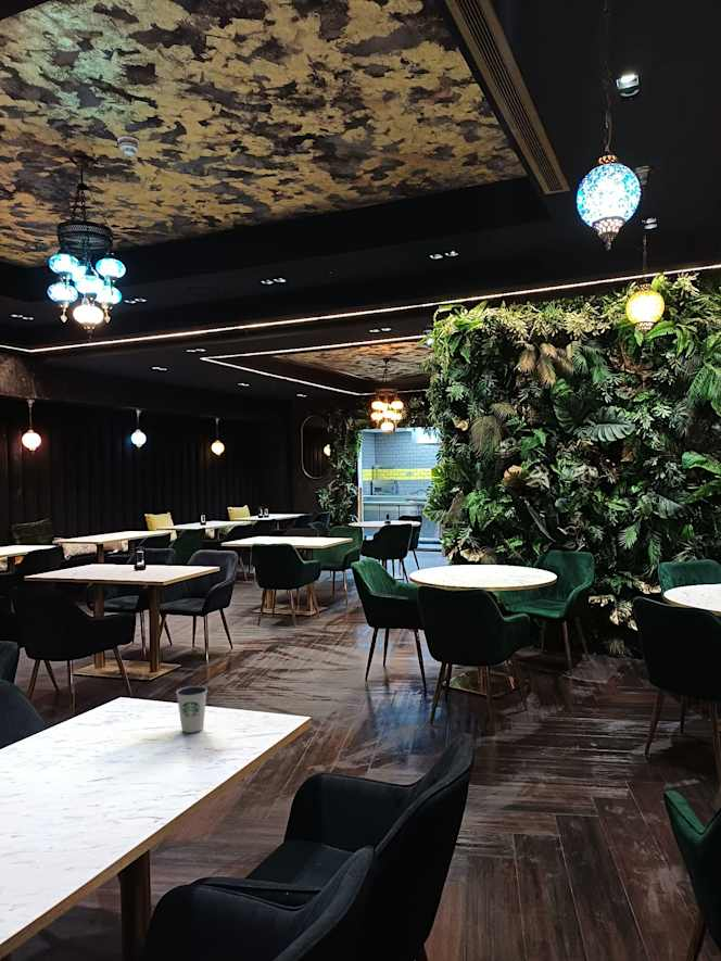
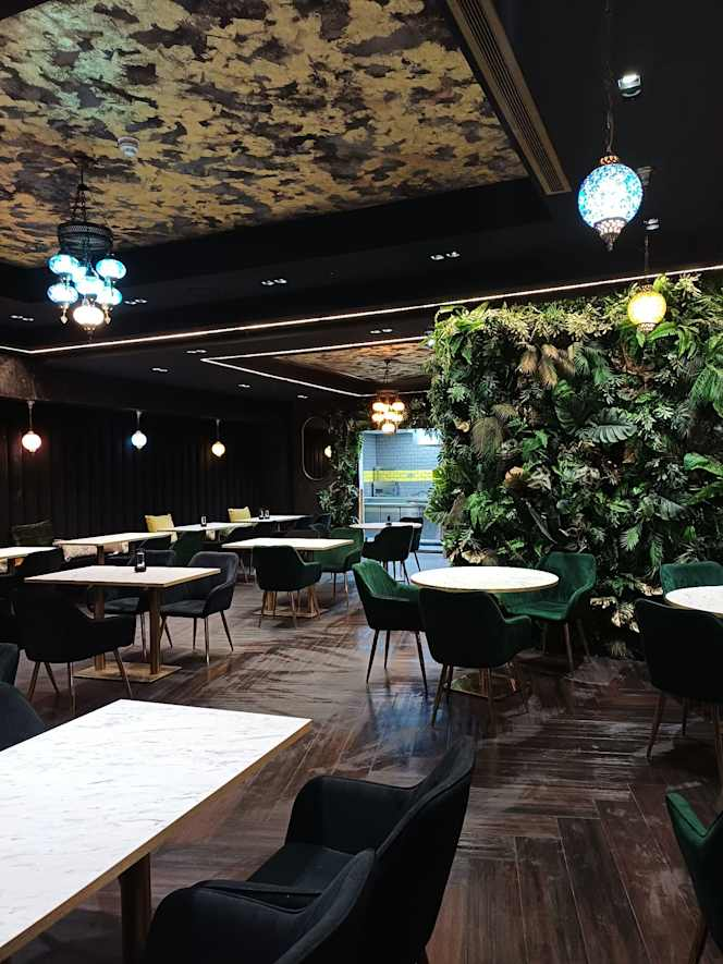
- dixie cup (192, 709)
